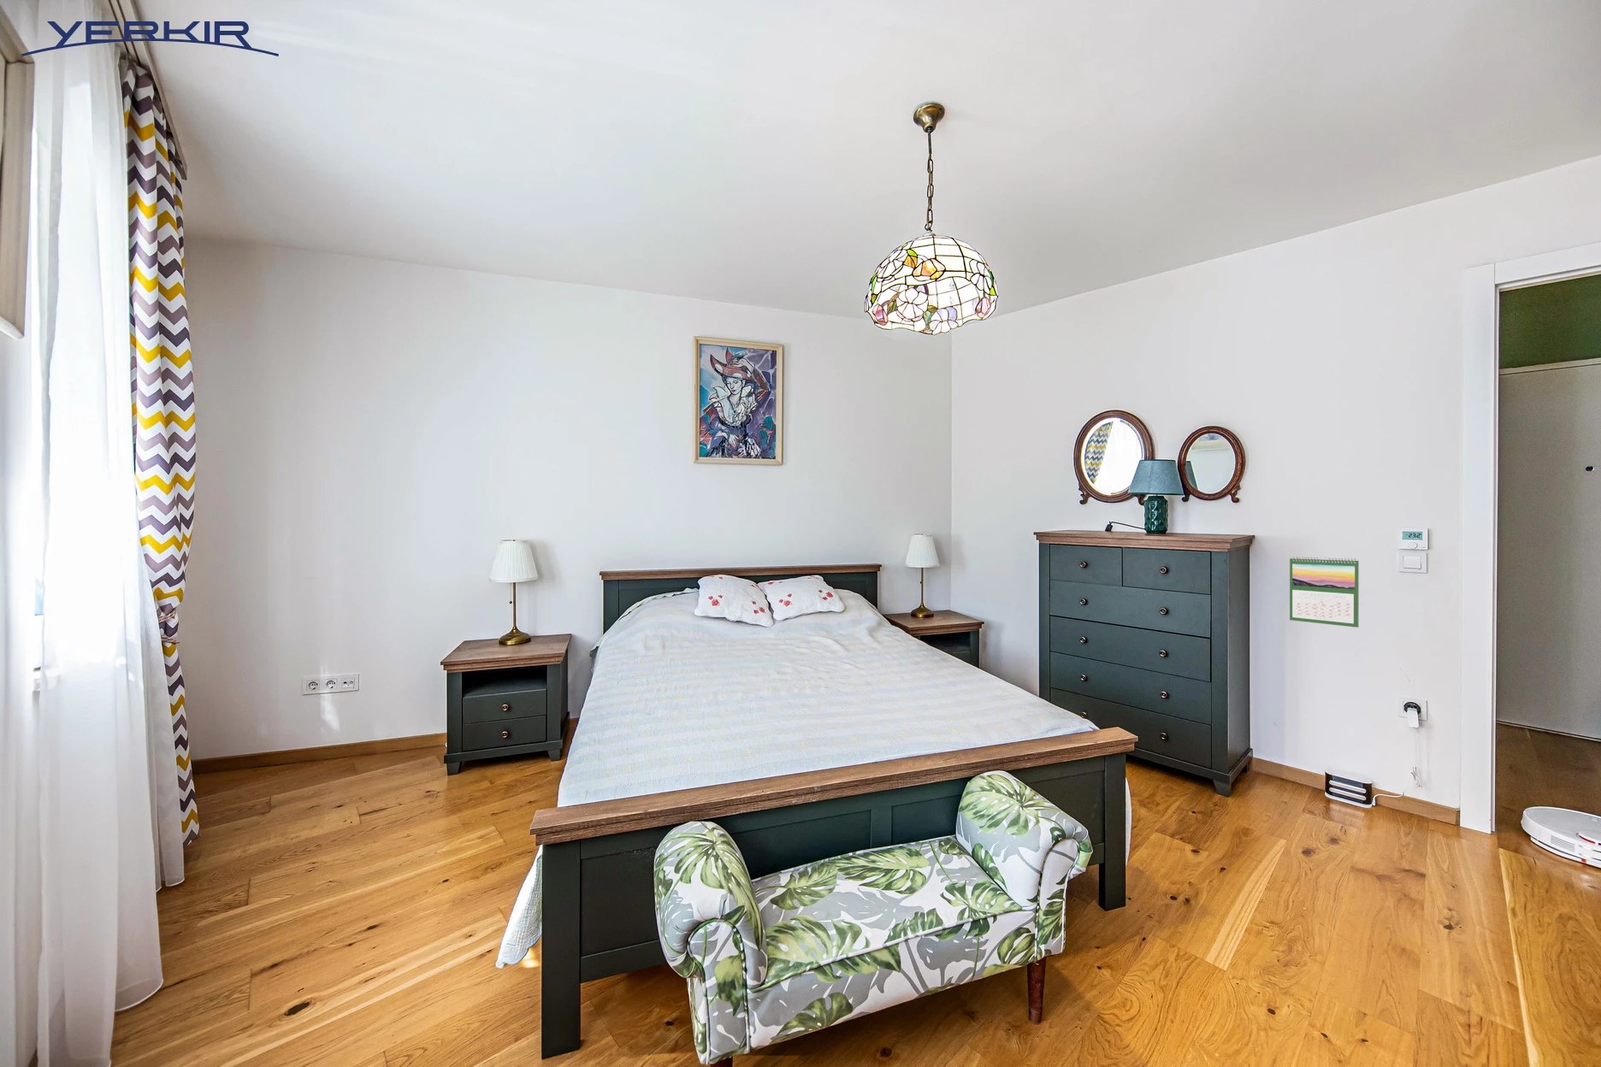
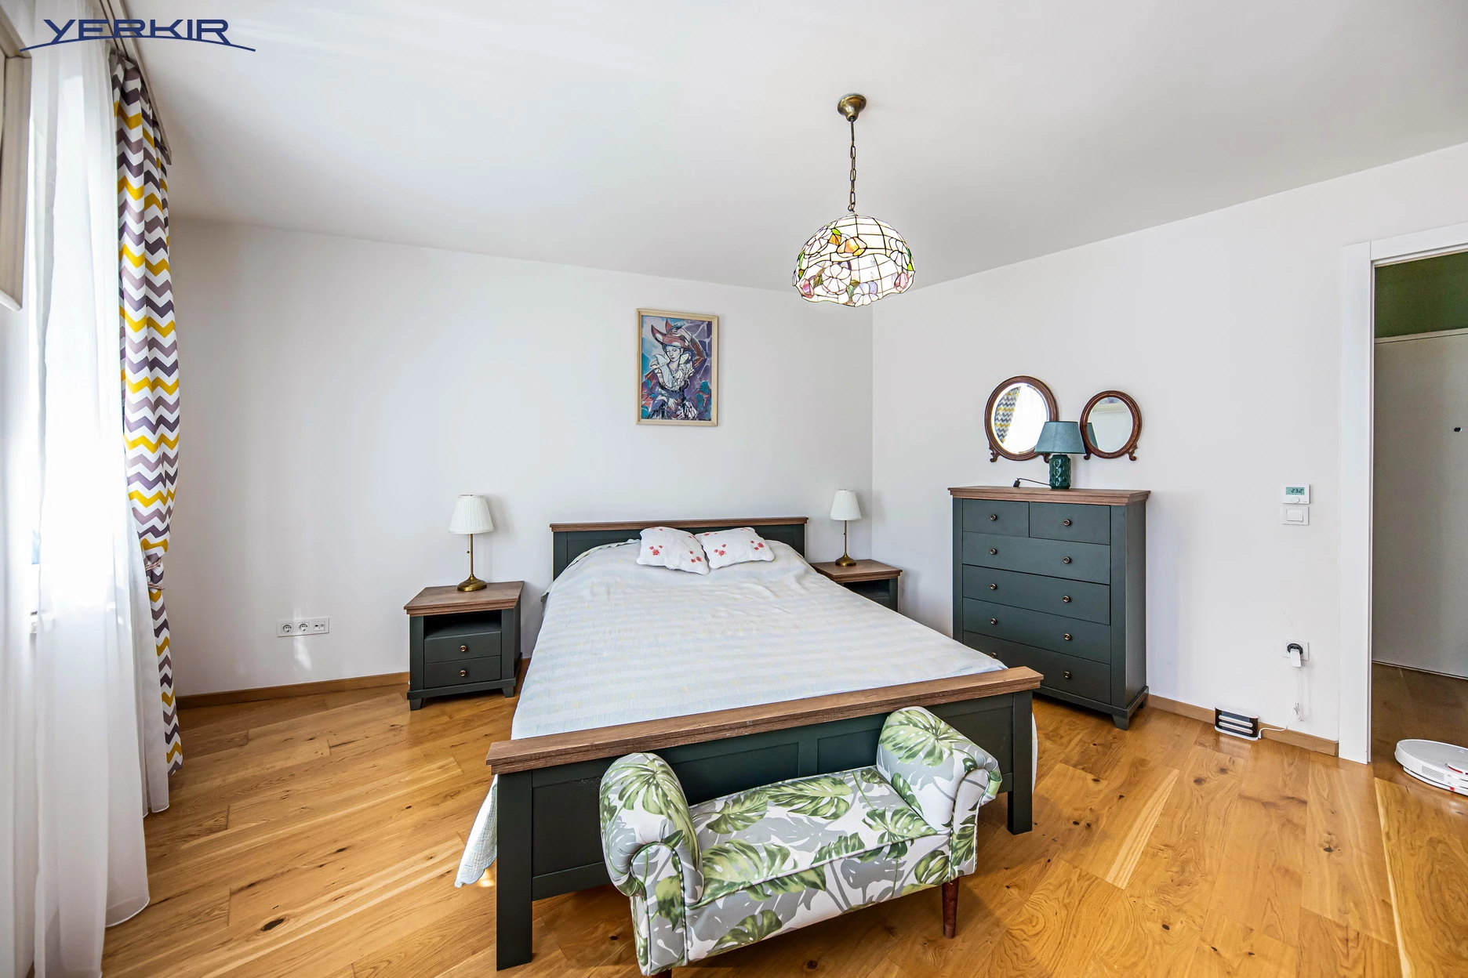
- calendar (1322, 589)
